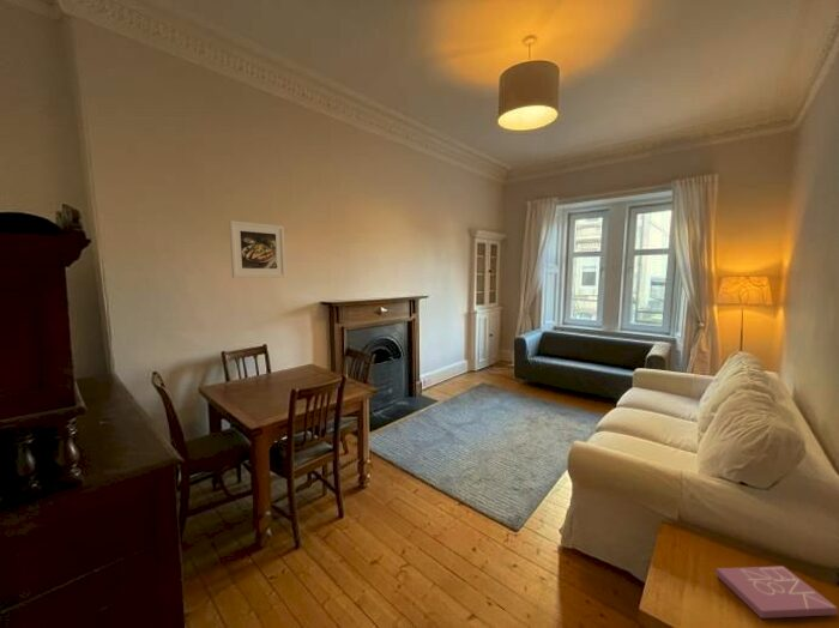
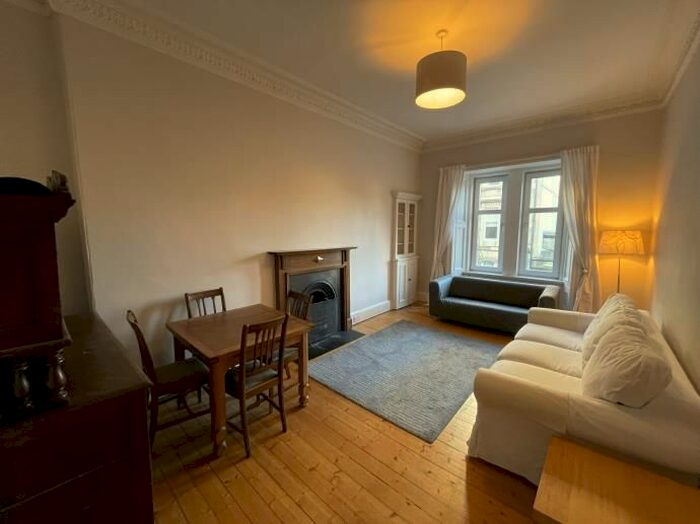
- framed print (259, 250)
- book (772, 590)
